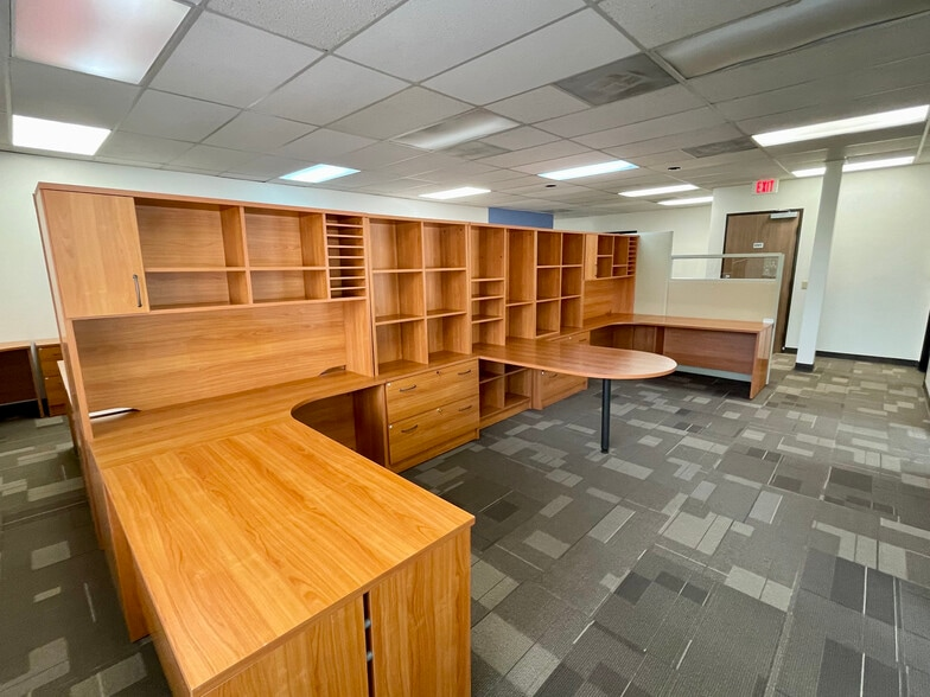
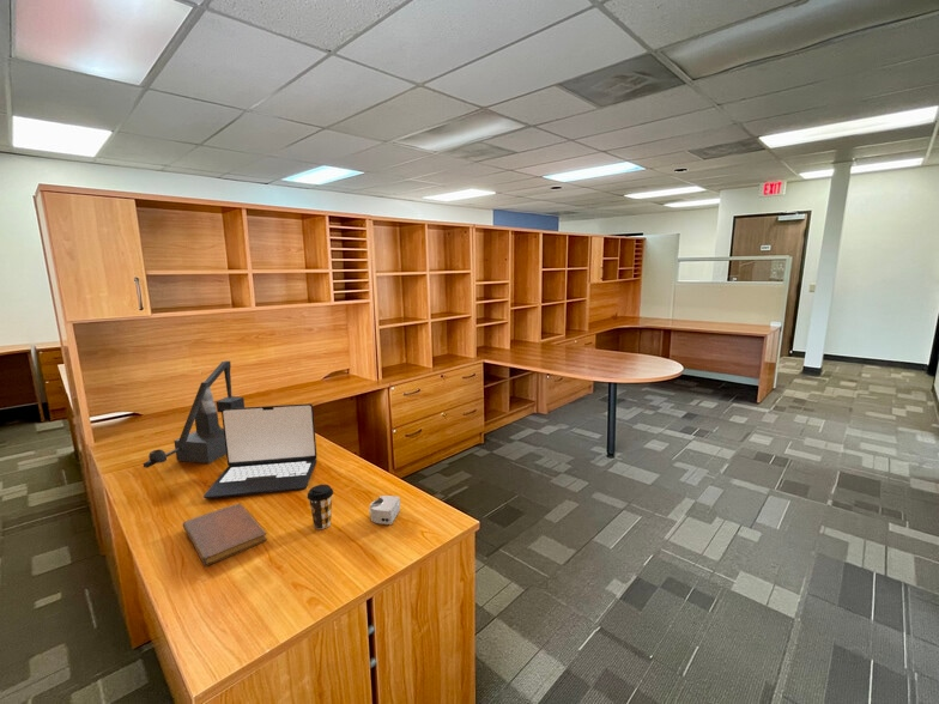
+ coffee cup (321, 506)
+ notebook (224, 530)
+ computer mouse (383, 509)
+ laptop (261, 448)
+ desk lamp (194, 415)
